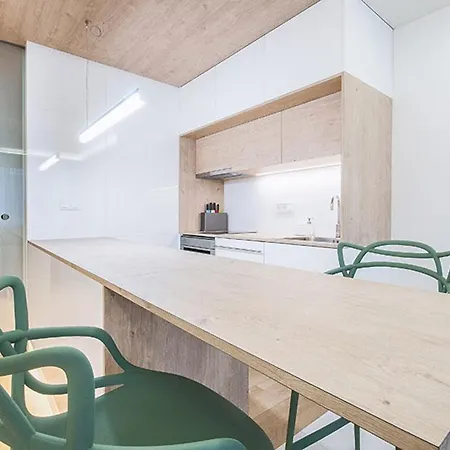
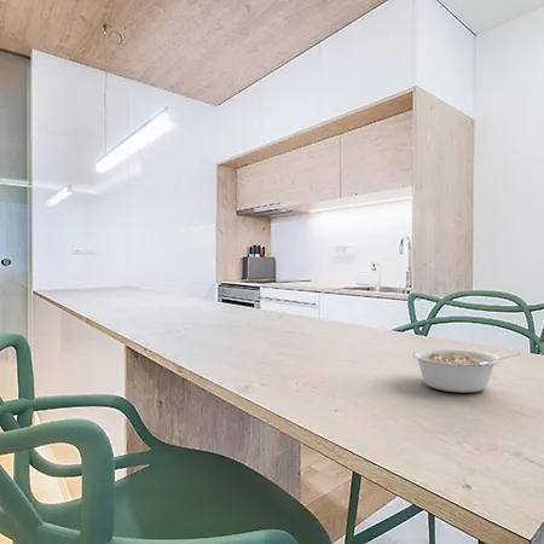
+ legume (457, 366)
